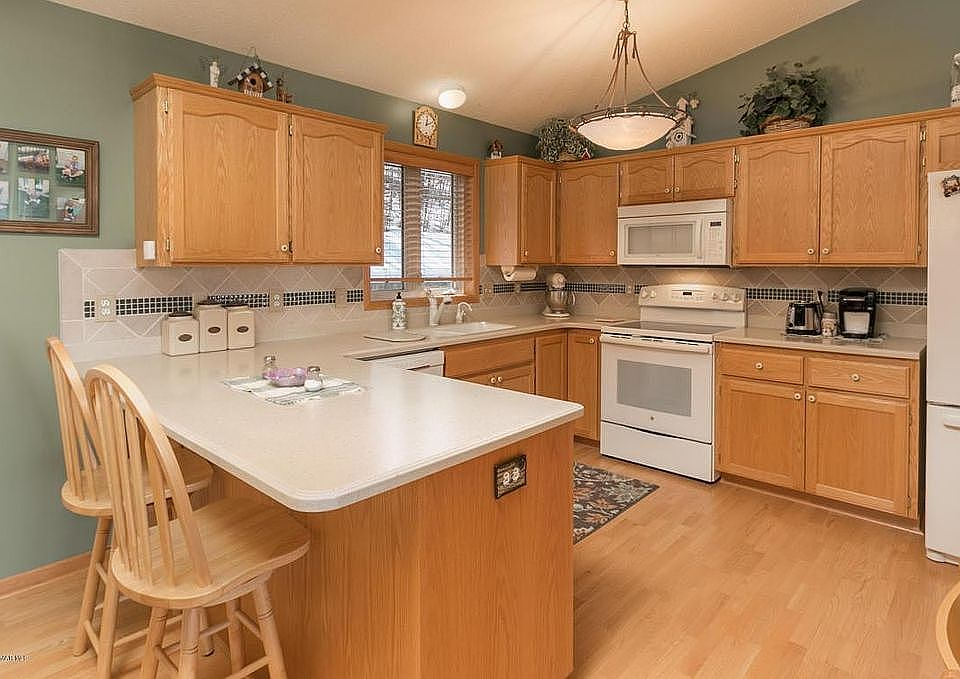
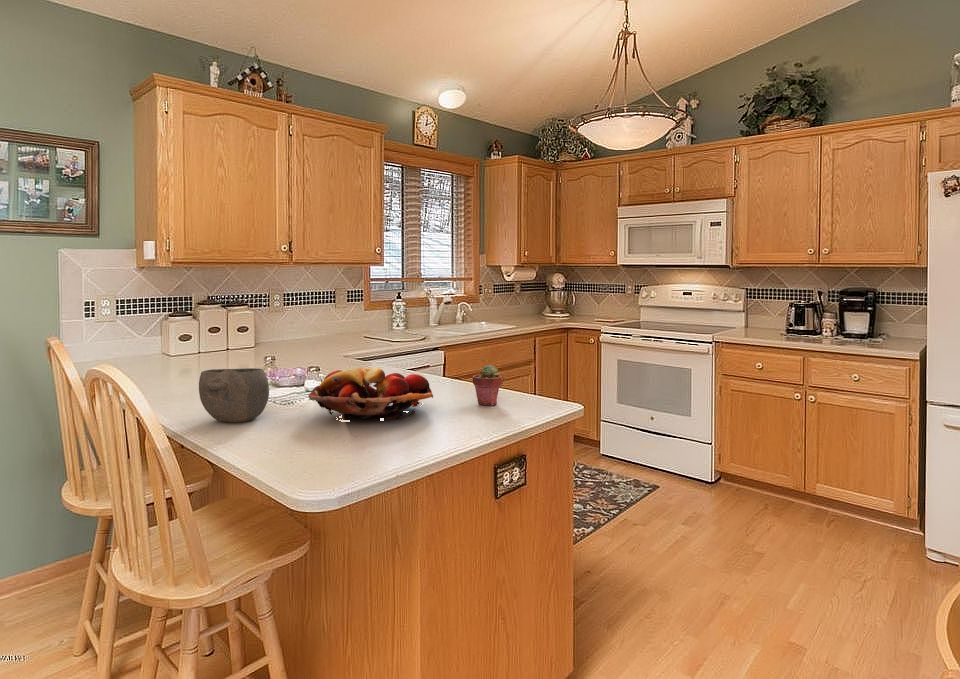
+ bowl (234, 394)
+ fruit basket (372, 391)
+ potted succulent (487, 384)
